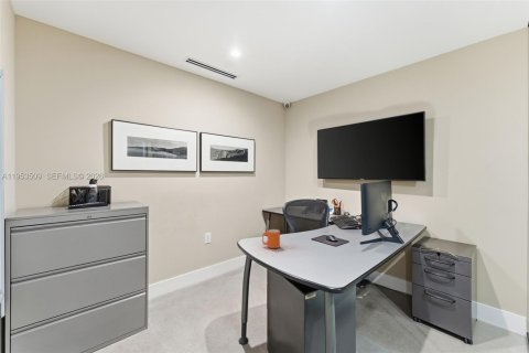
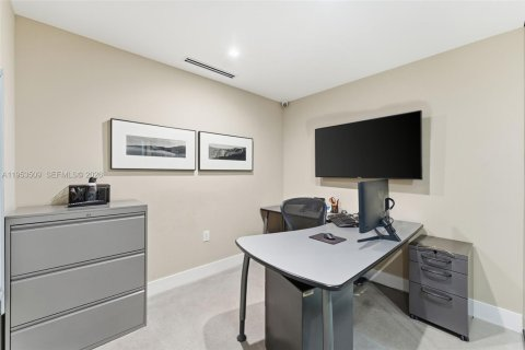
- mug (271, 238)
